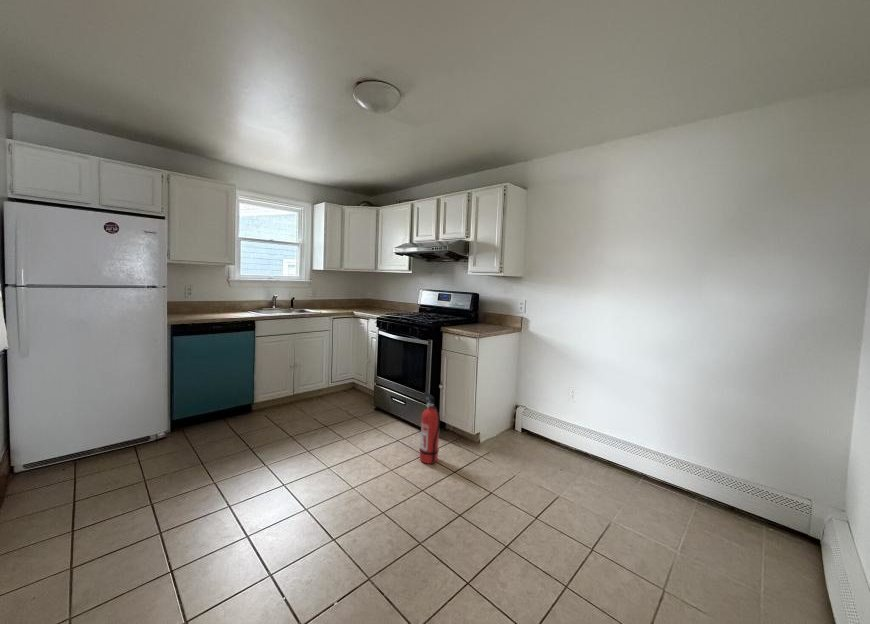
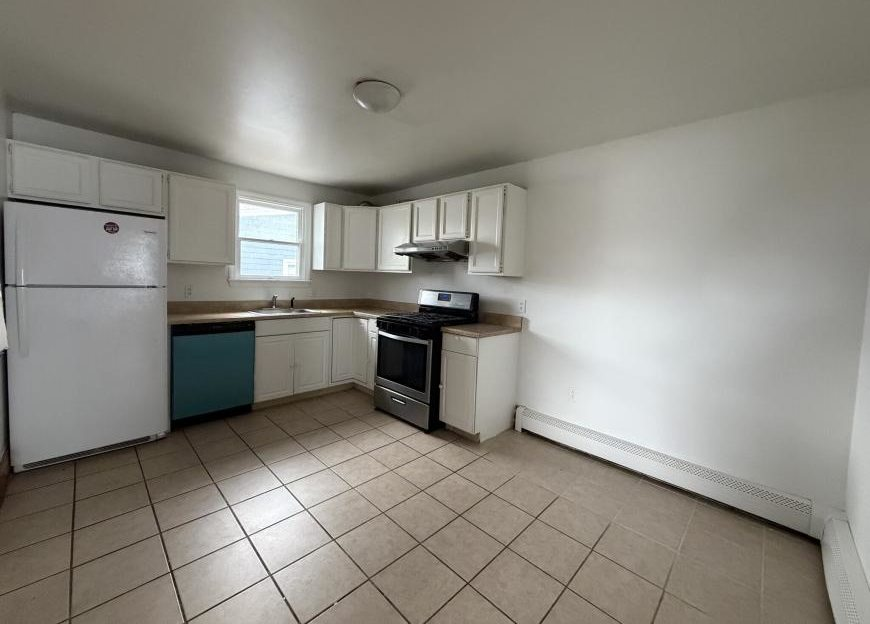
- fire extinguisher (431, 429)
